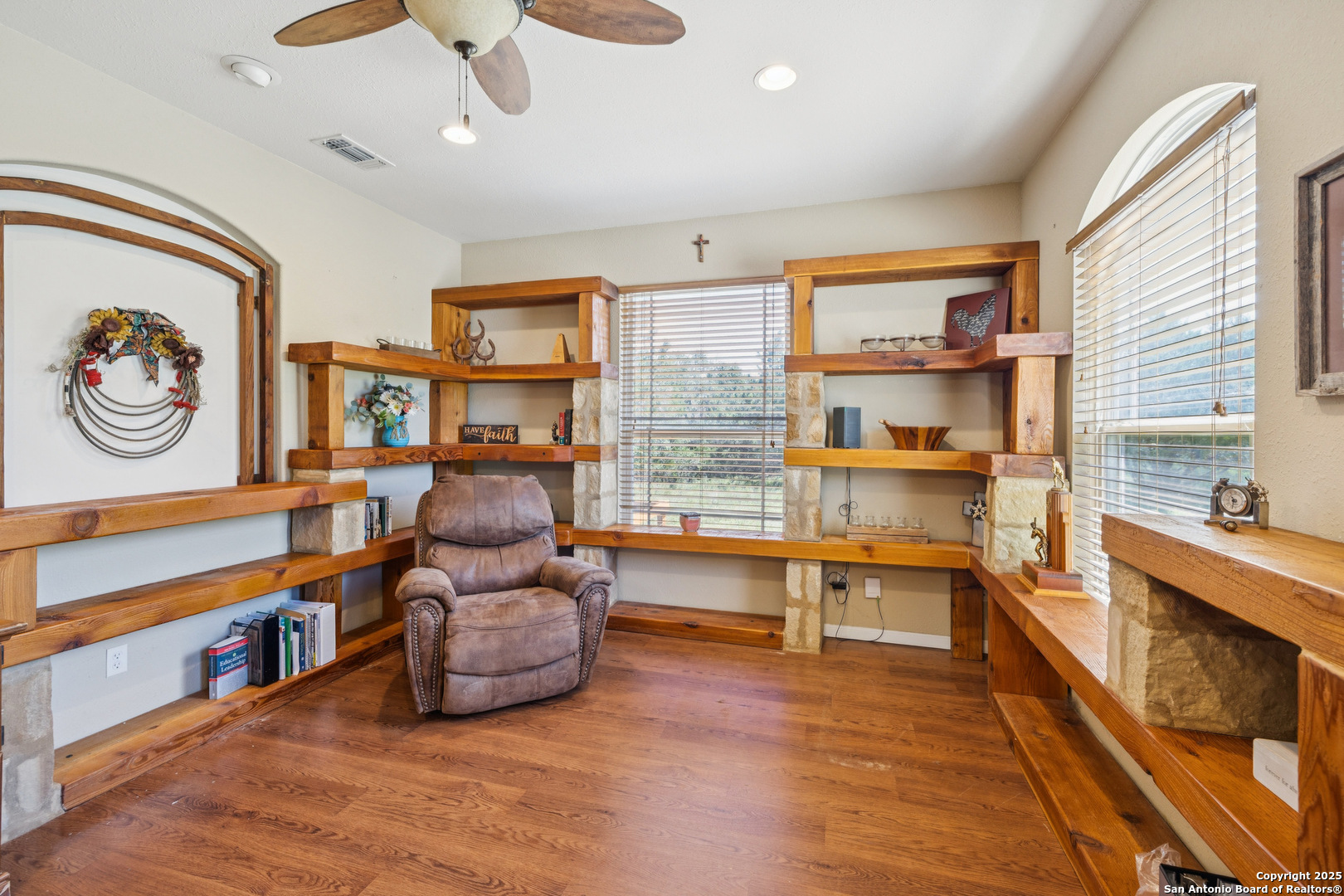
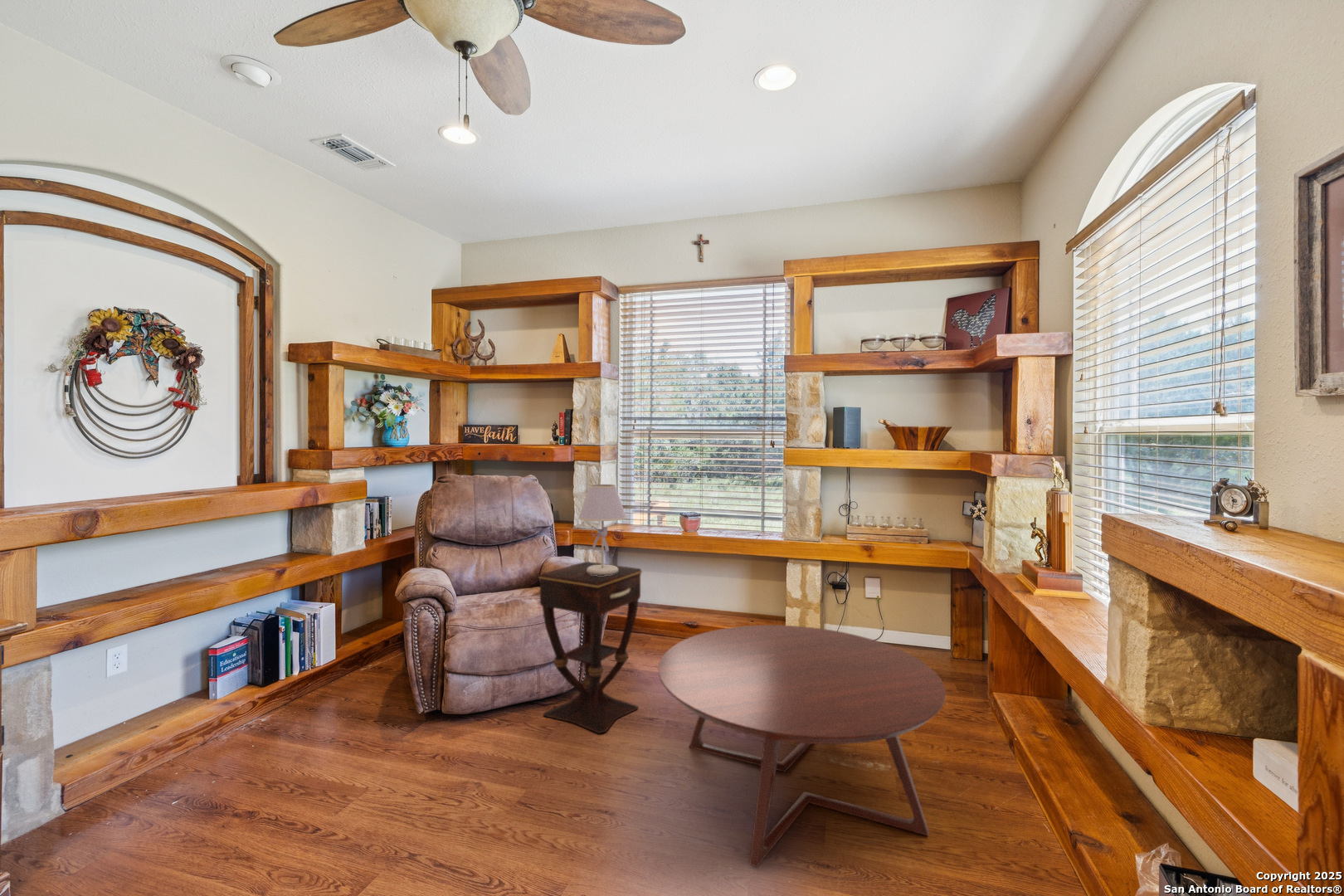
+ table lamp (602, 528)
+ side table (592, 640)
+ coffee table (794, 726)
